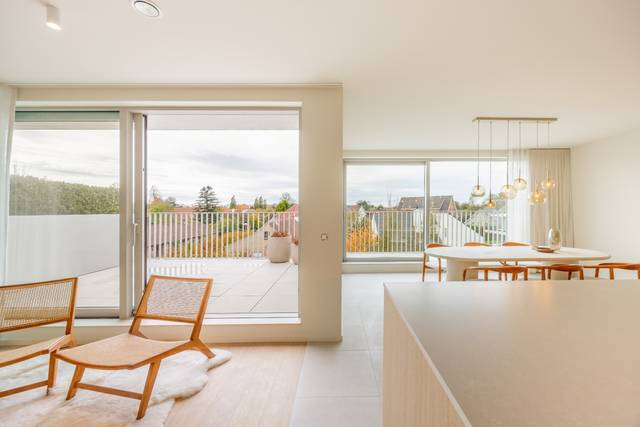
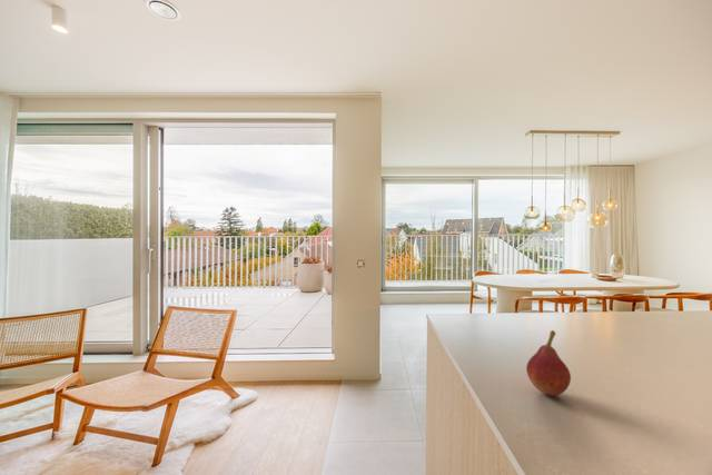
+ fruit (547, 360)
